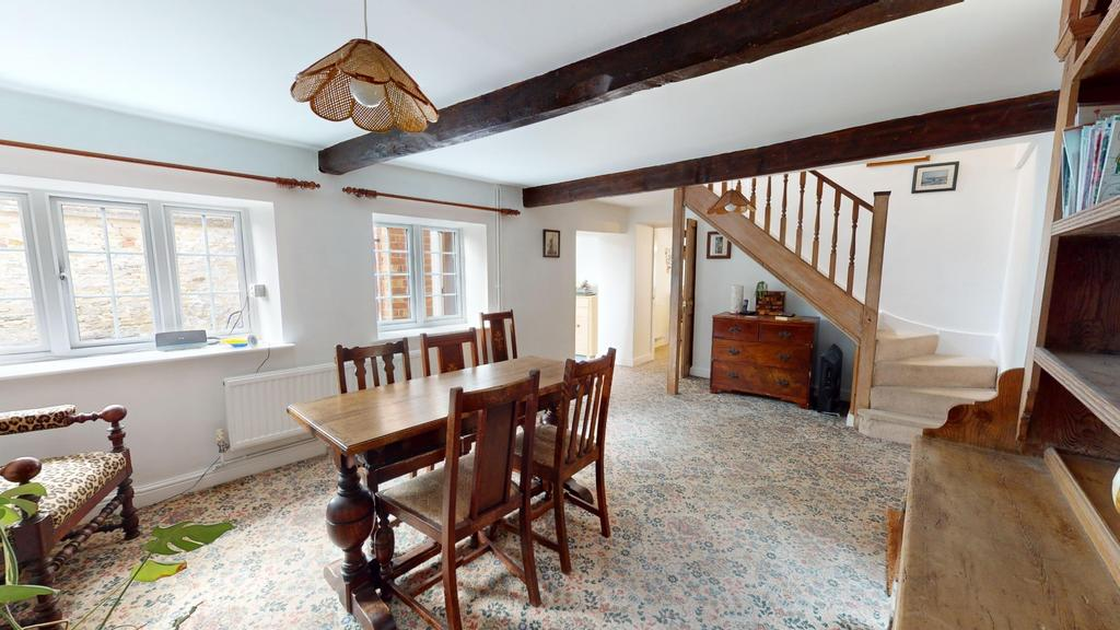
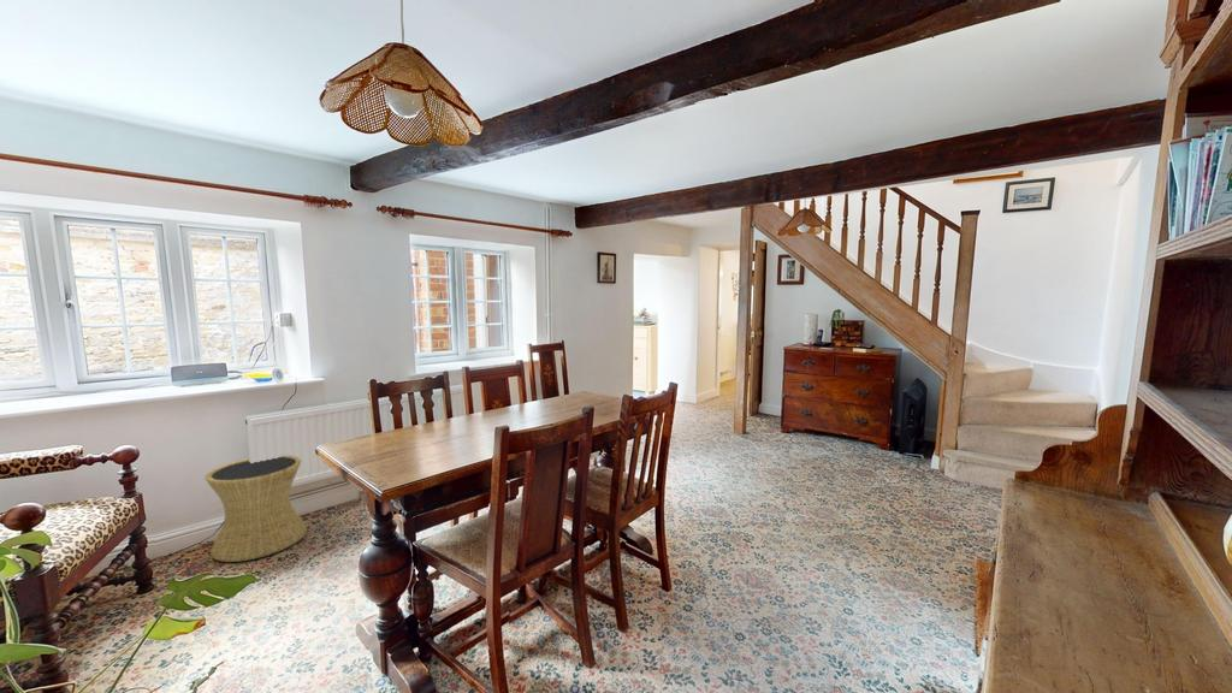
+ side table (257, 504)
